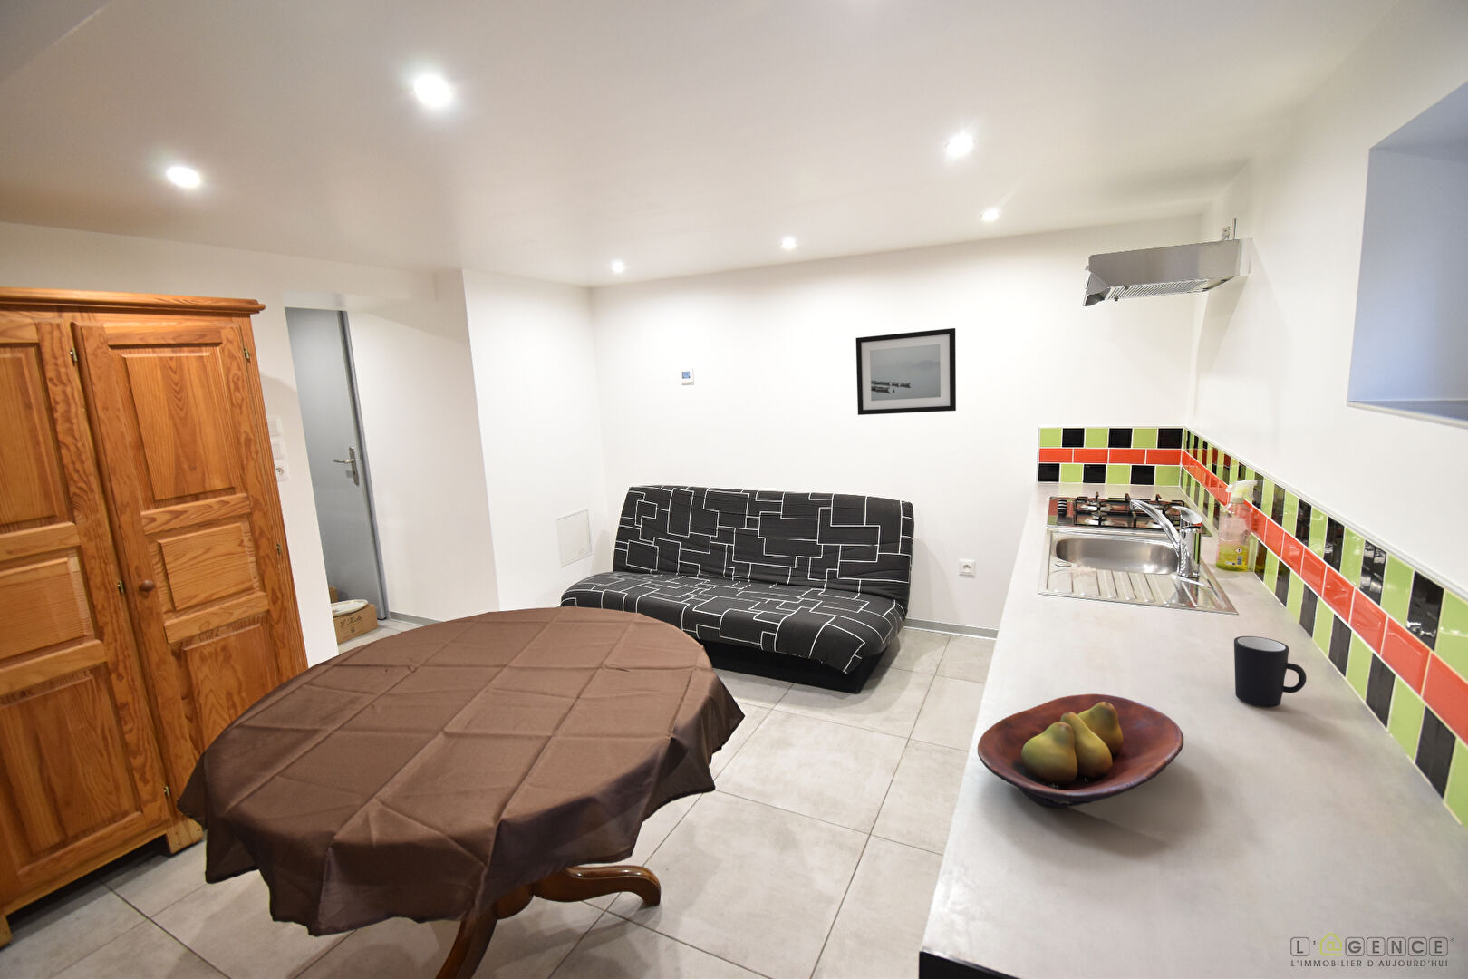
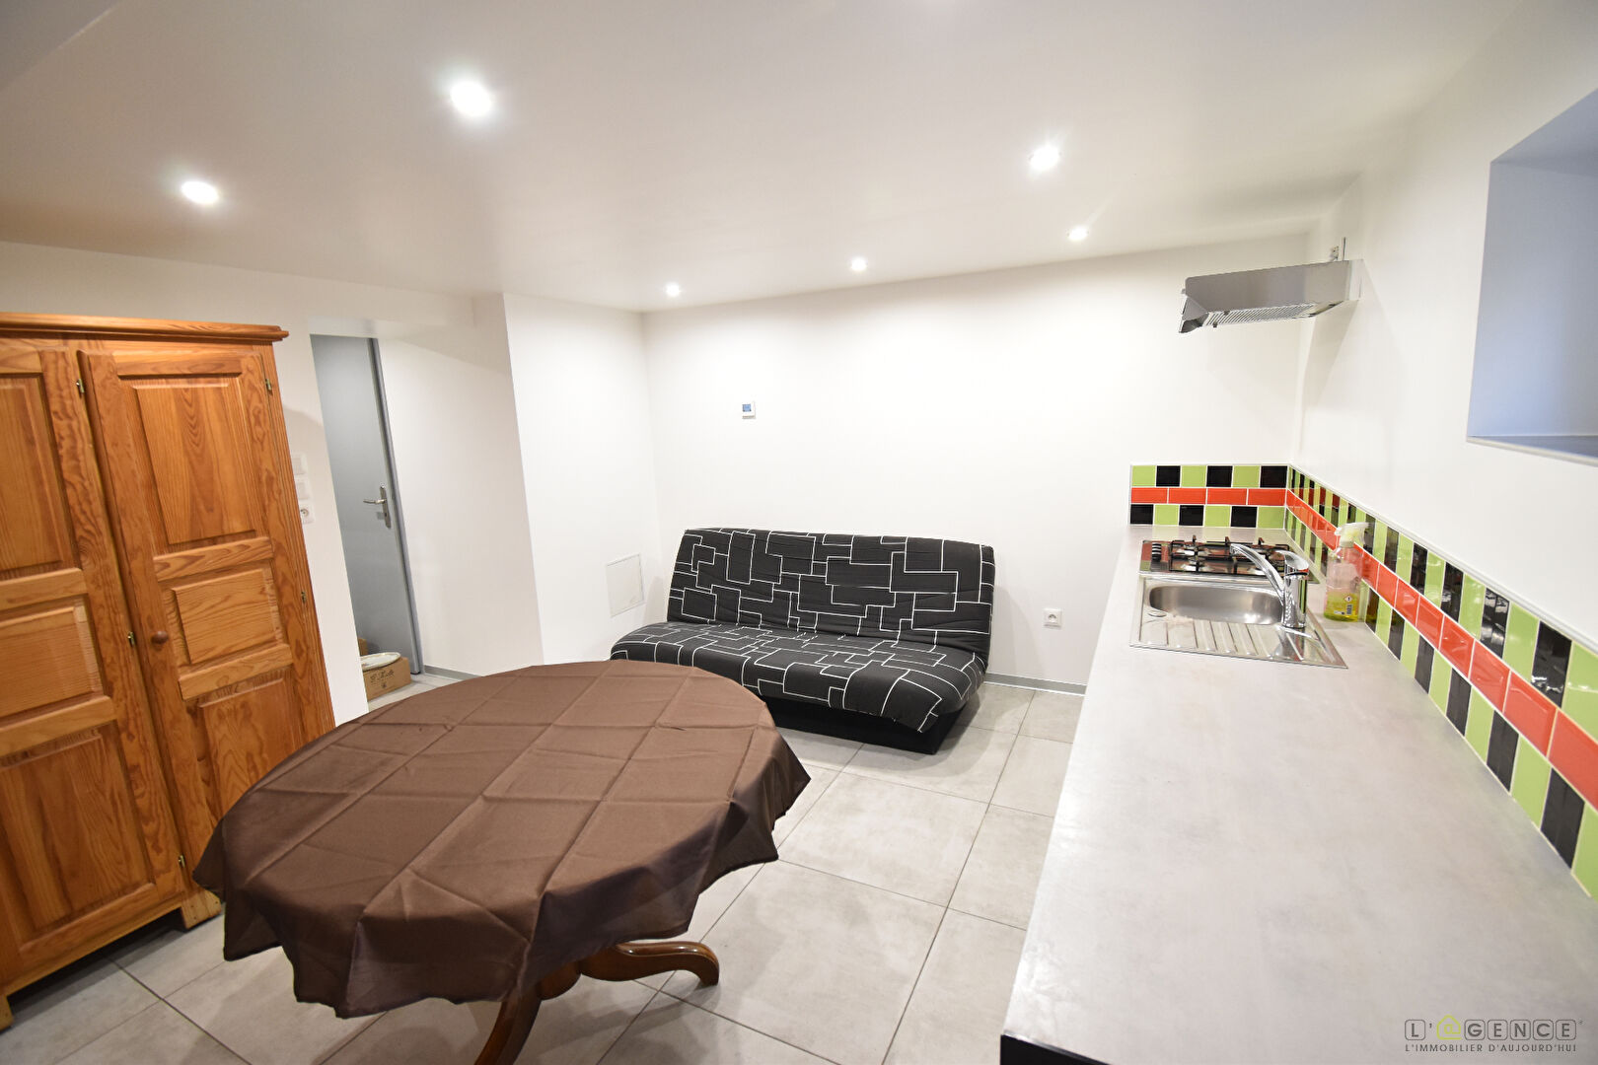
- mug (1268, 673)
- wall art (904, 373)
- fruit bowl (1080, 741)
